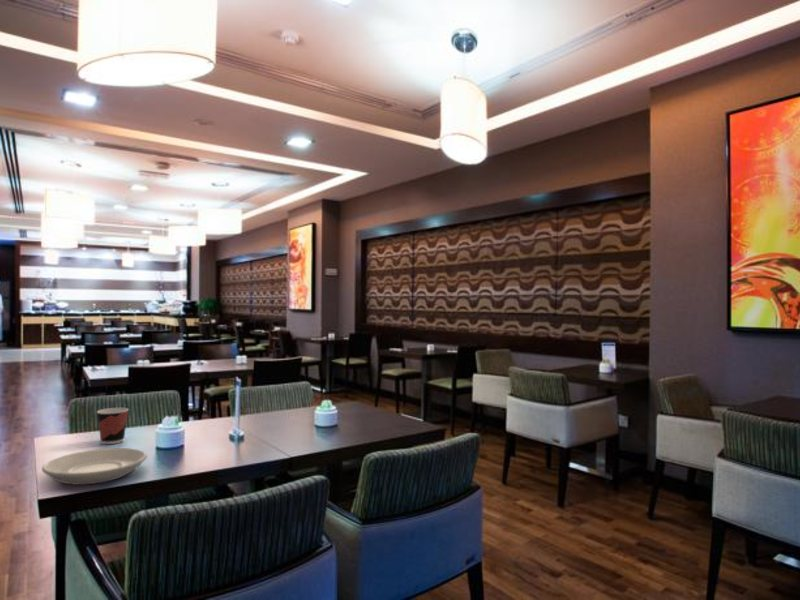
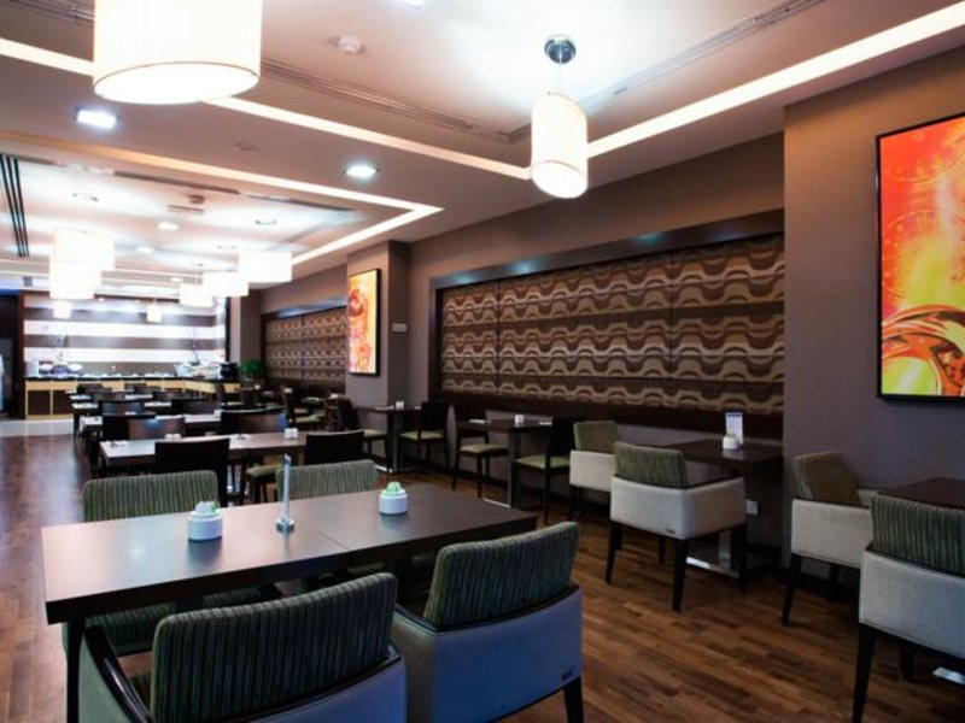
- plate (96, 466)
- cup (112, 425)
